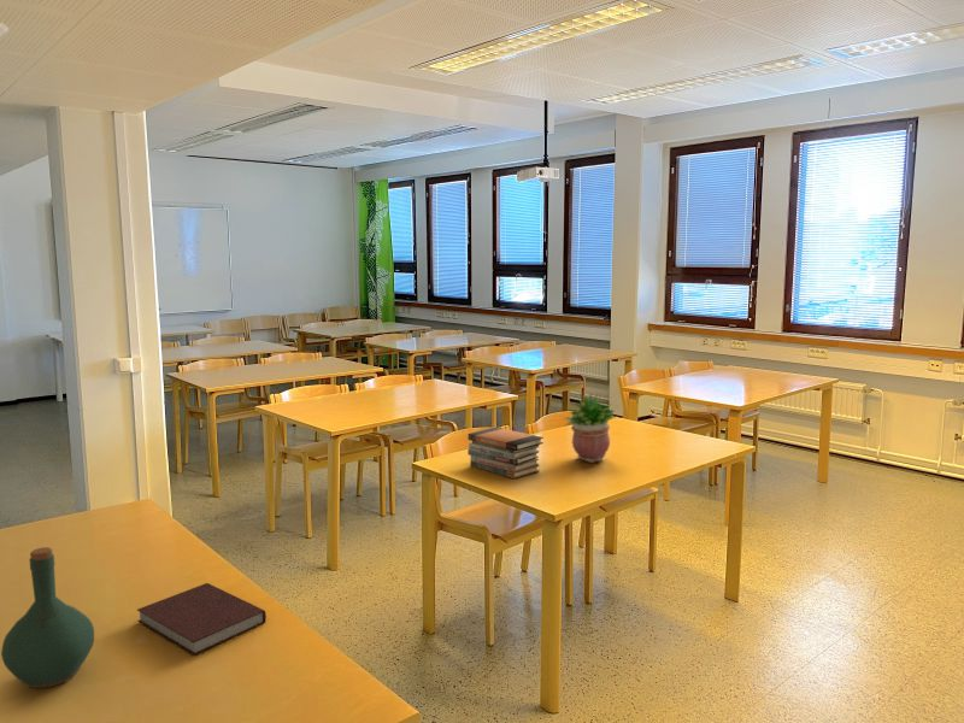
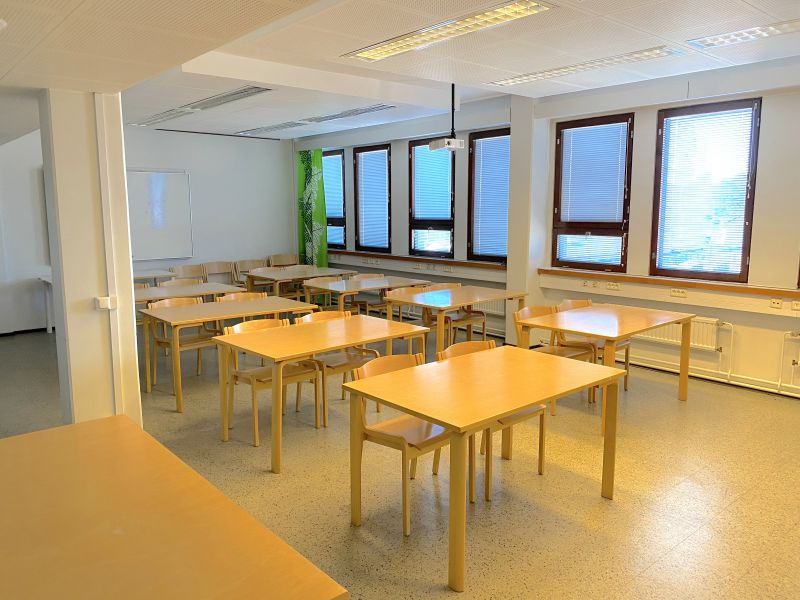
- notebook (201, 616)
- book stack (504, 451)
- potted plant (590, 427)
- bottle (46, 613)
